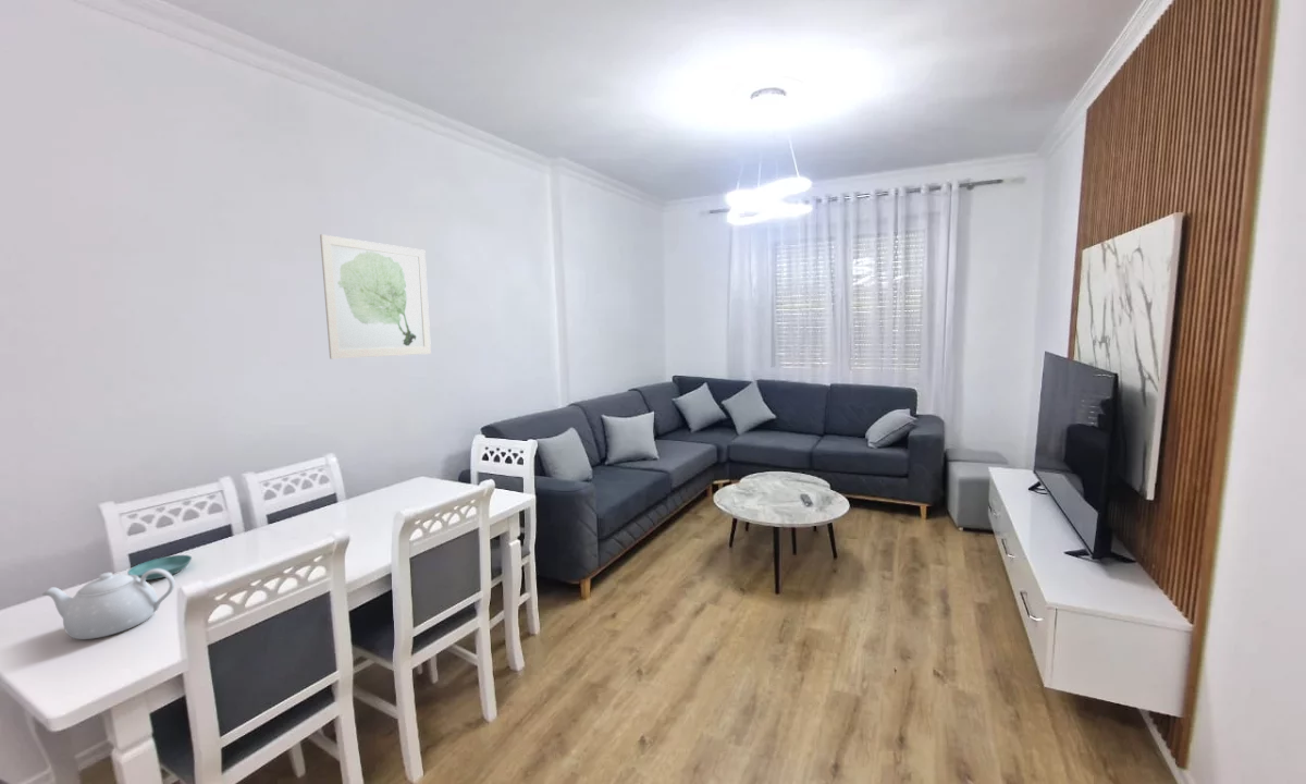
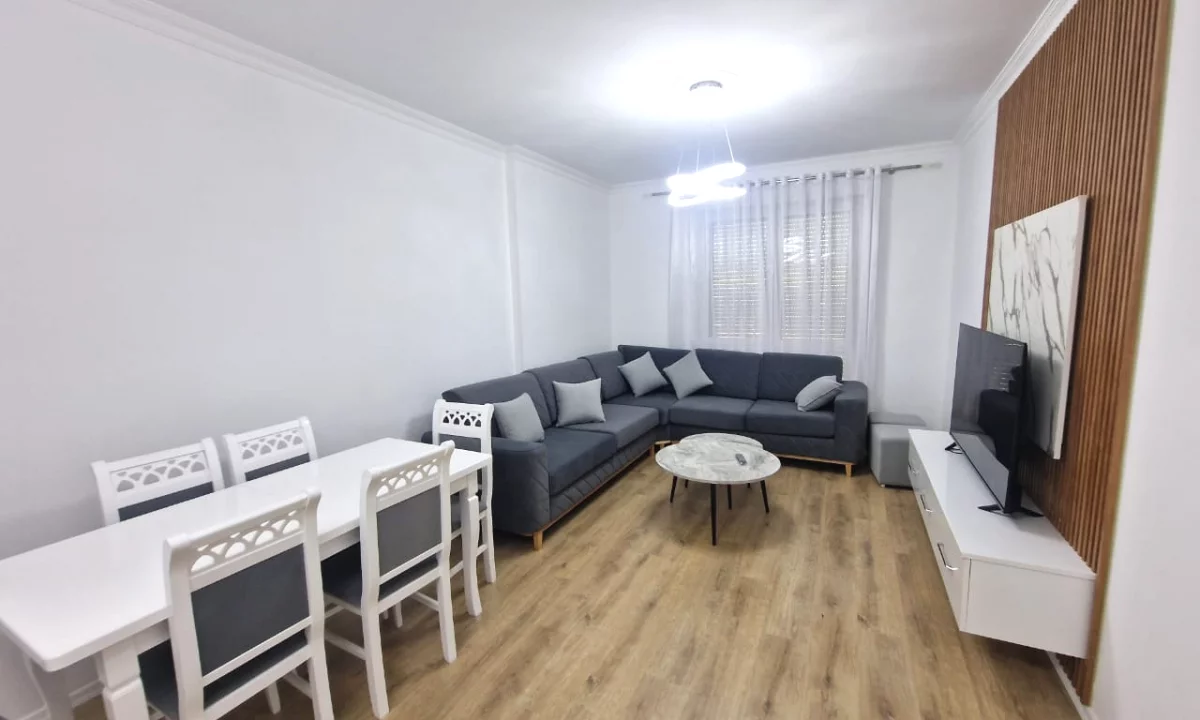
- wall art (381, 299)
- teapot (112, 598)
- saucer (161, 568)
